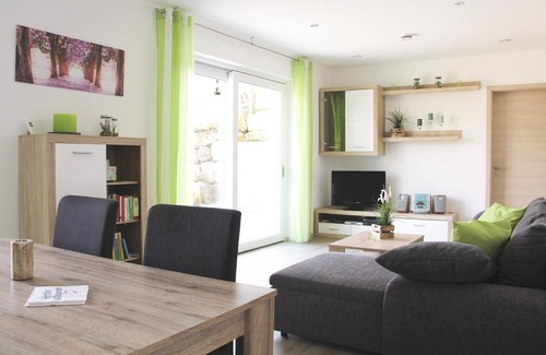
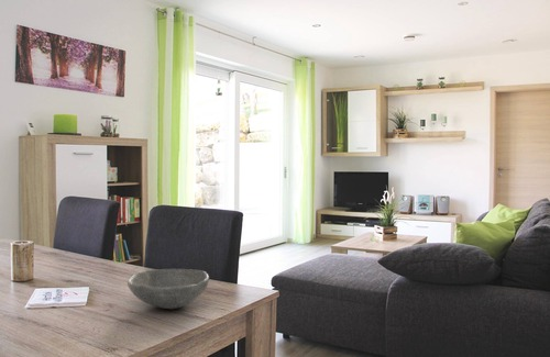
+ bowl (168, 291)
